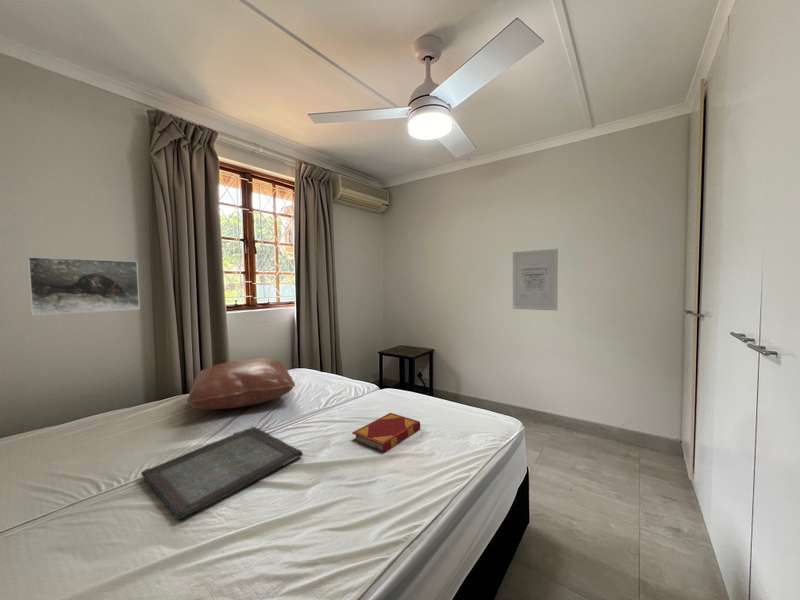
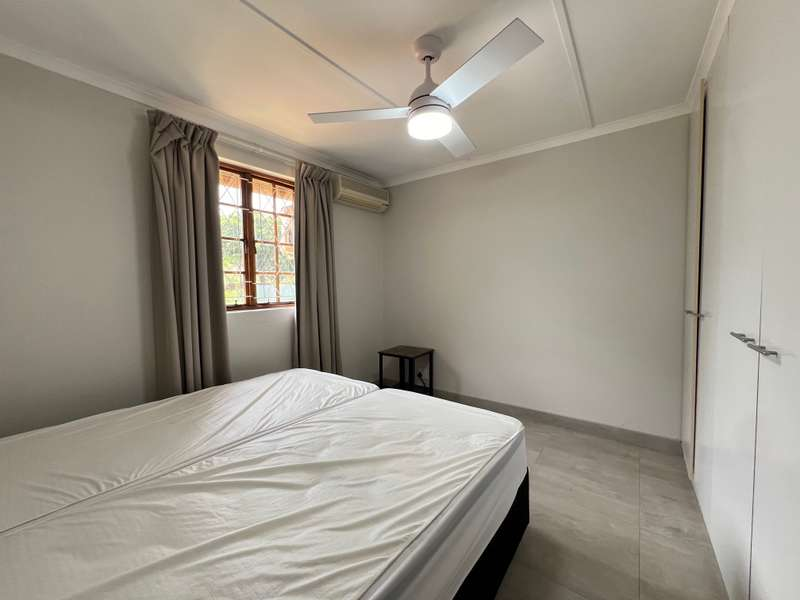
- serving tray (225, 462)
- hardback book (387, 430)
- pillow (243, 381)
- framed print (89, 285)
- wall art (534, 280)
